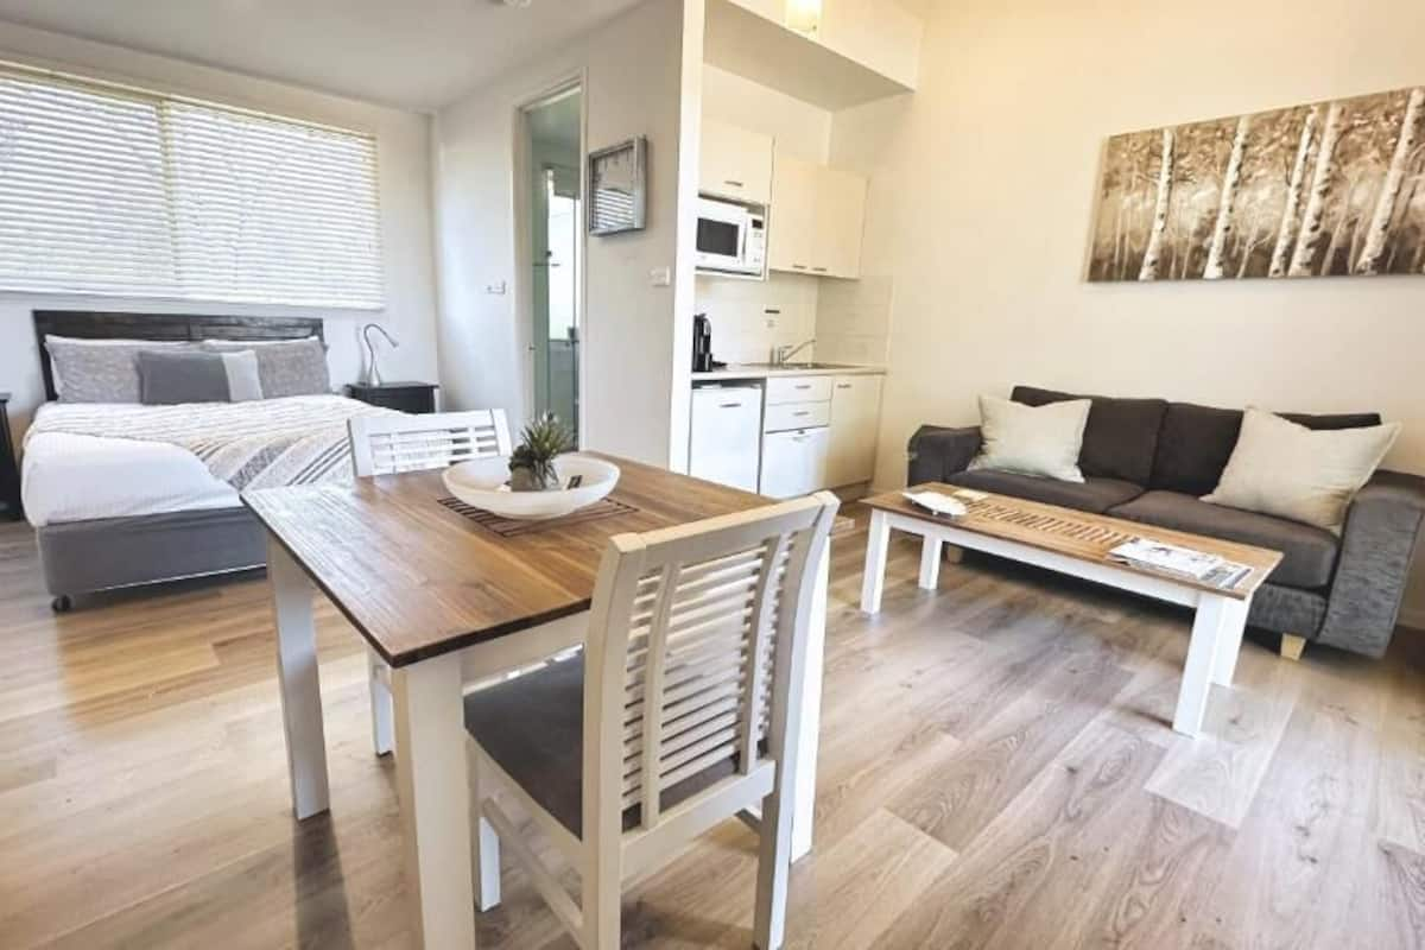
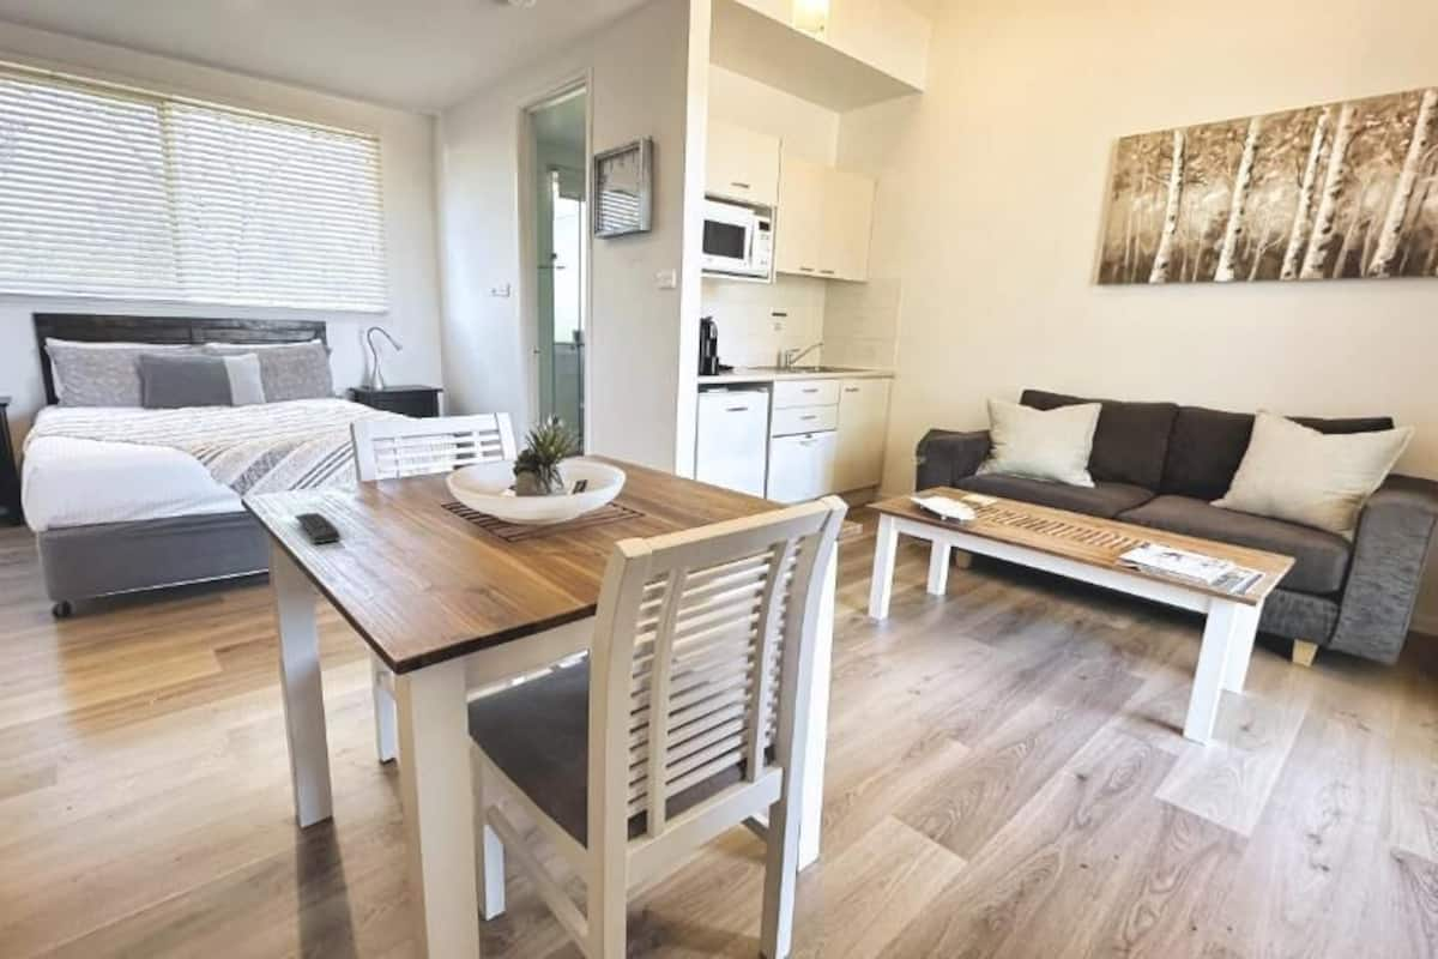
+ remote control (315, 525)
